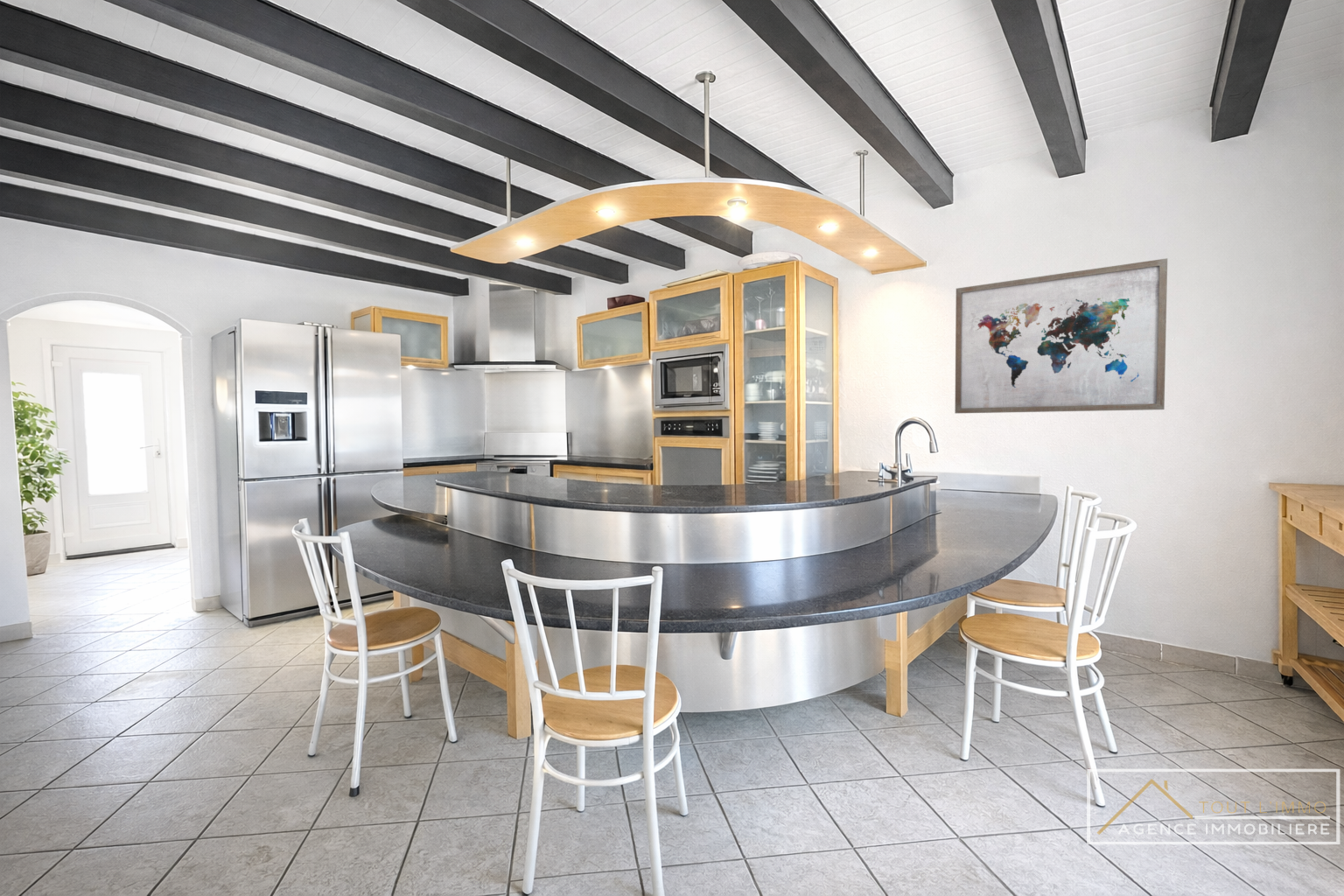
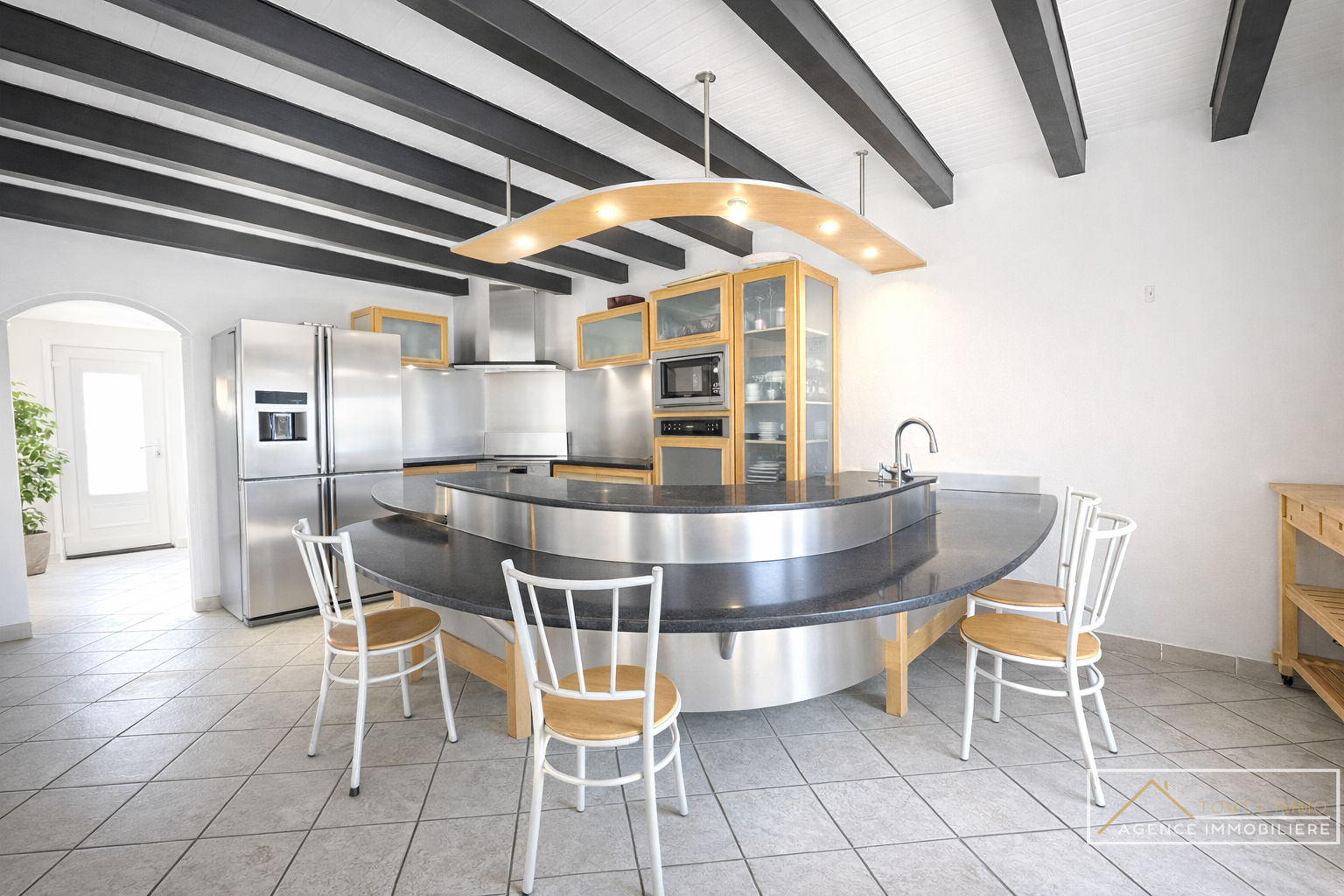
- wall art (1051, 343)
